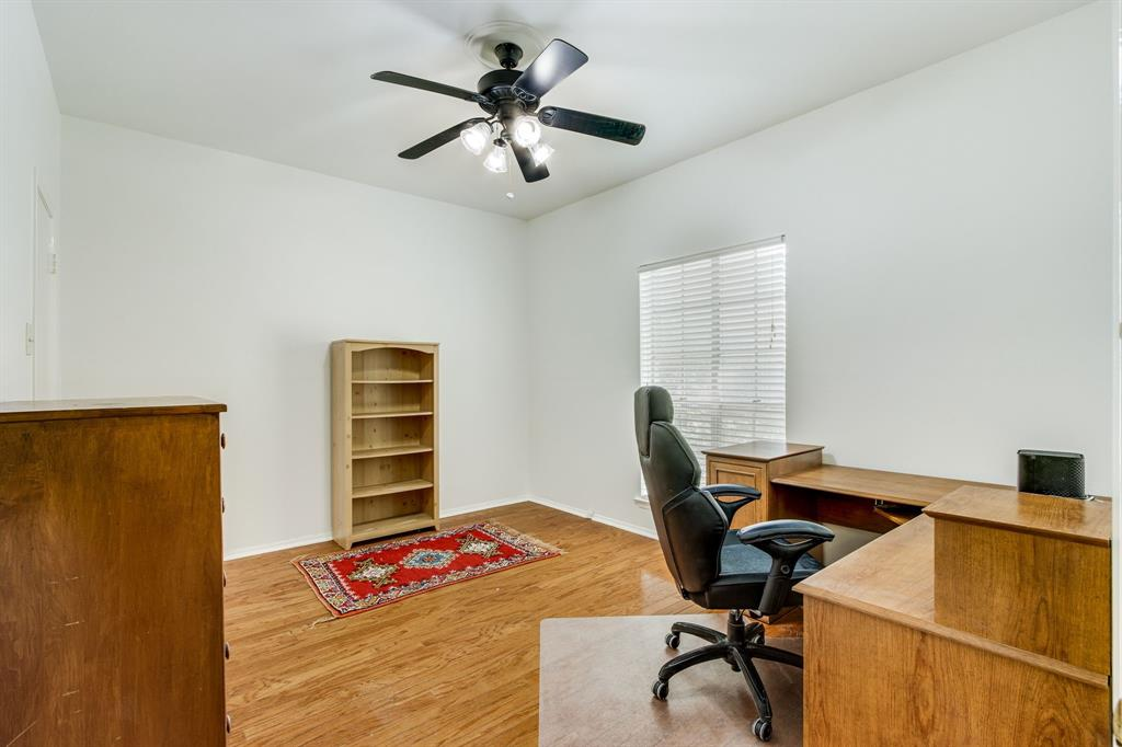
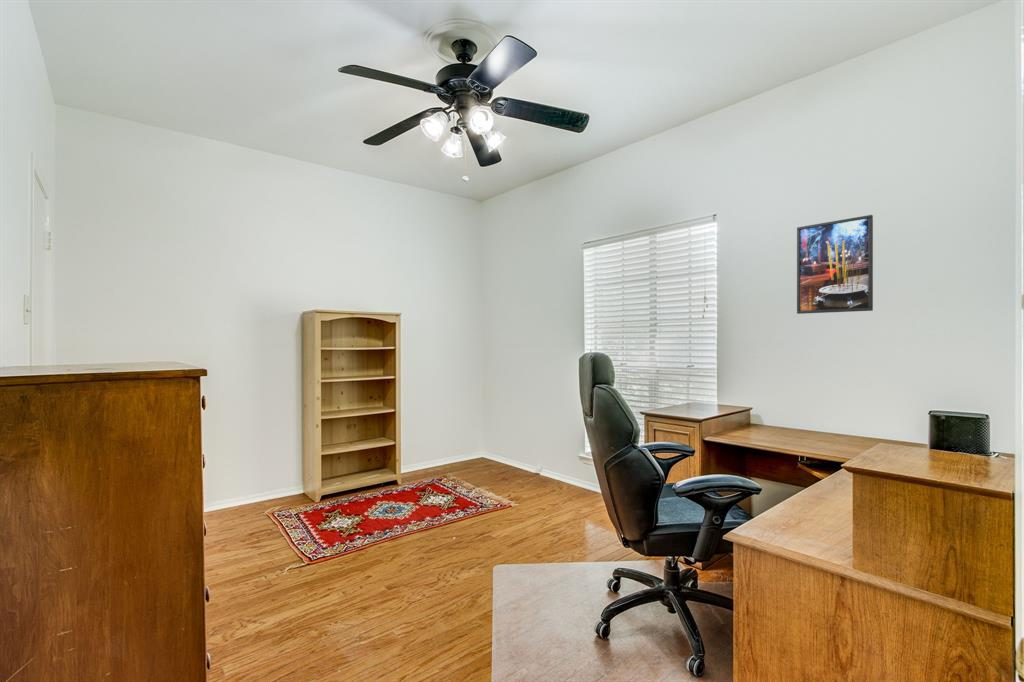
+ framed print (832, 266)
